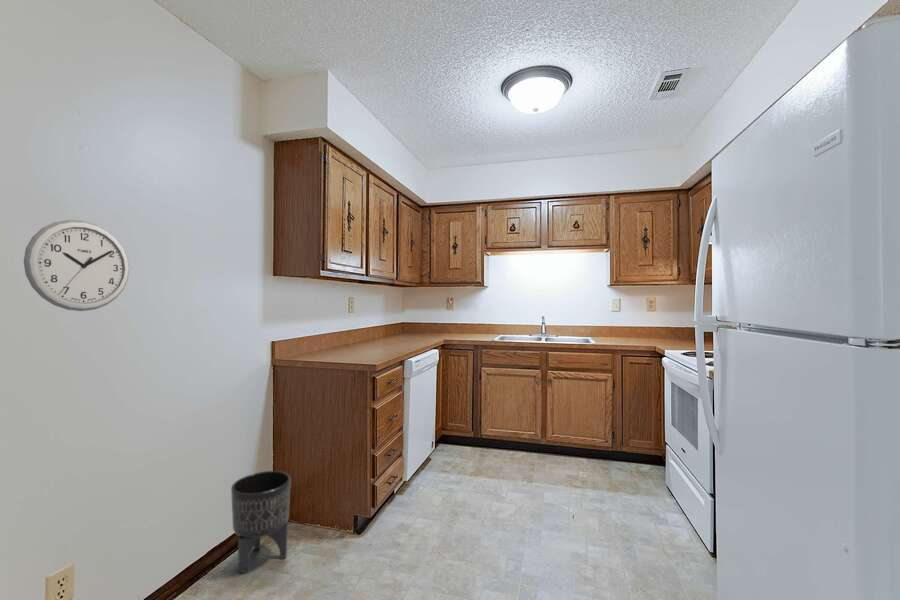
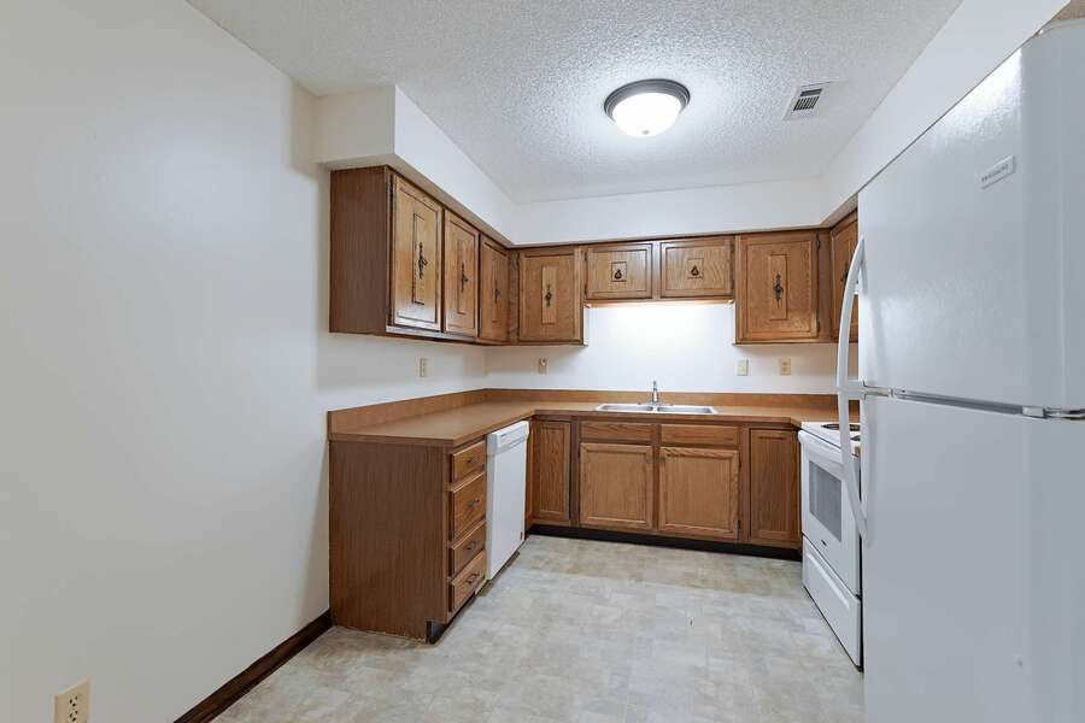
- planter (261, 520)
- wall clock (83, 265)
